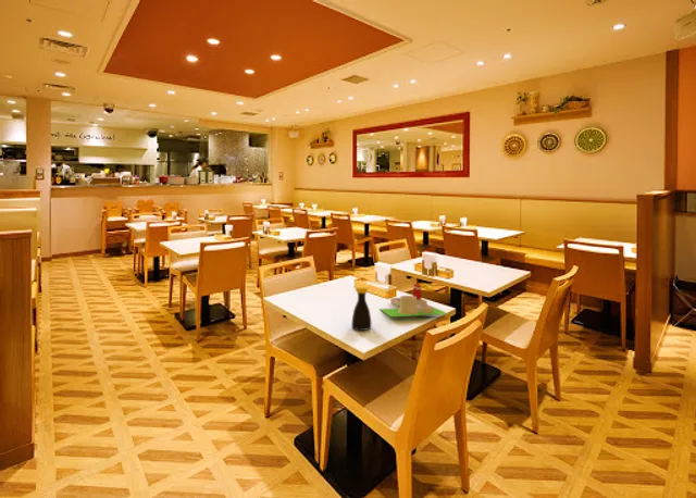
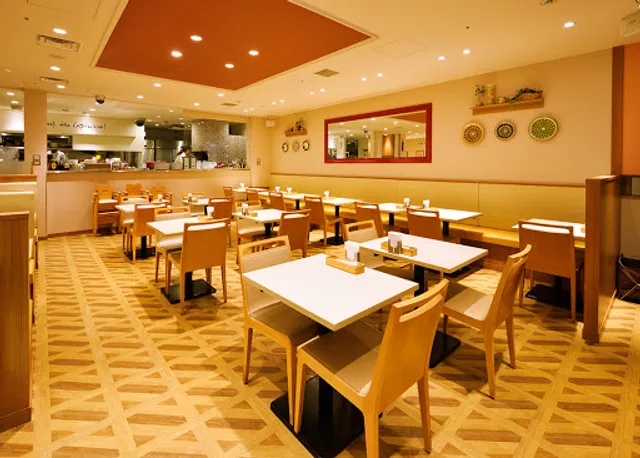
- bottle (361, 308)
- architectural model (408, 298)
